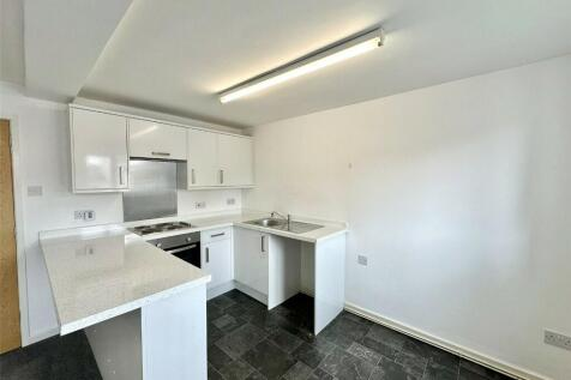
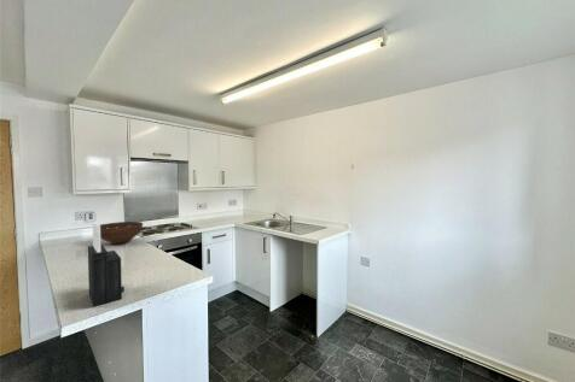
+ knife block (106, 259)
+ fruit bowl (120, 234)
